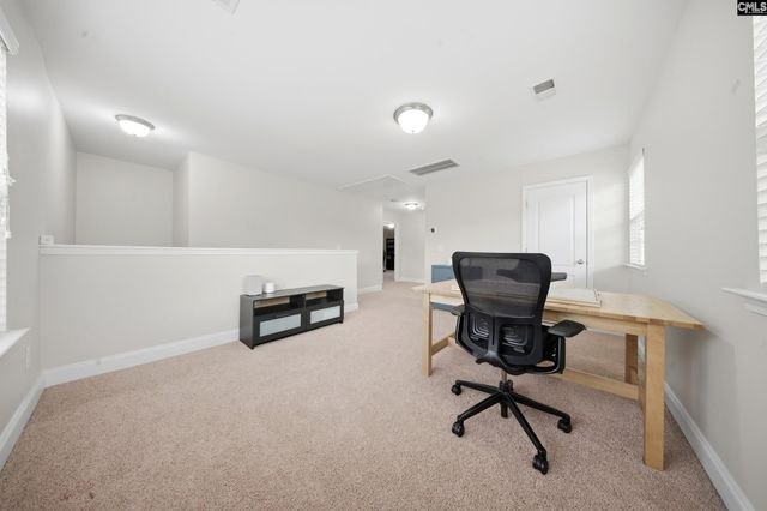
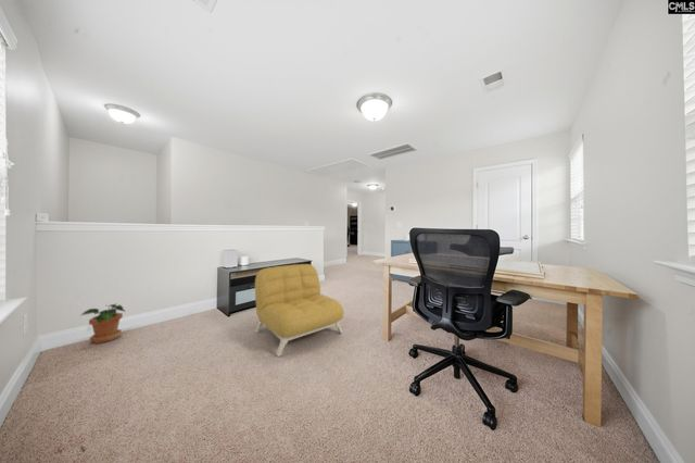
+ potted plant (103, 324)
+ armchair (299, 300)
